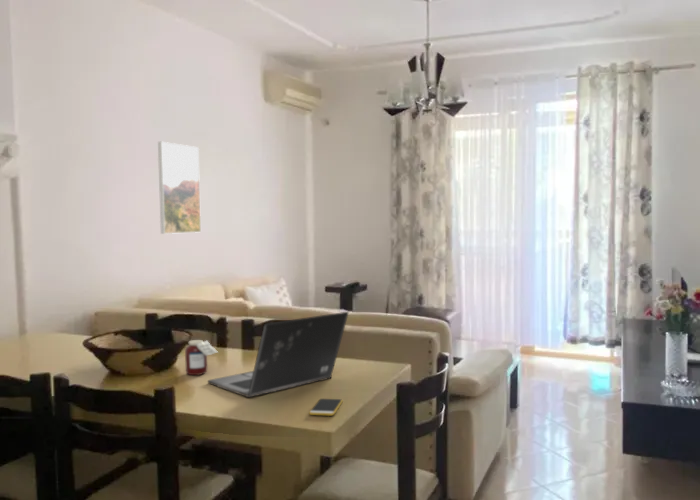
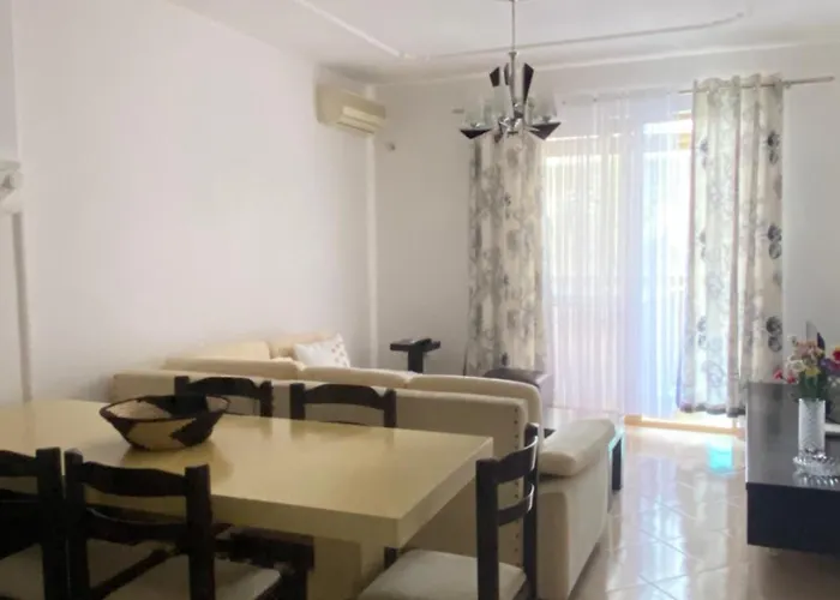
- smartphone (326, 406)
- laptop (277, 347)
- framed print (180, 189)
- jar (199, 357)
